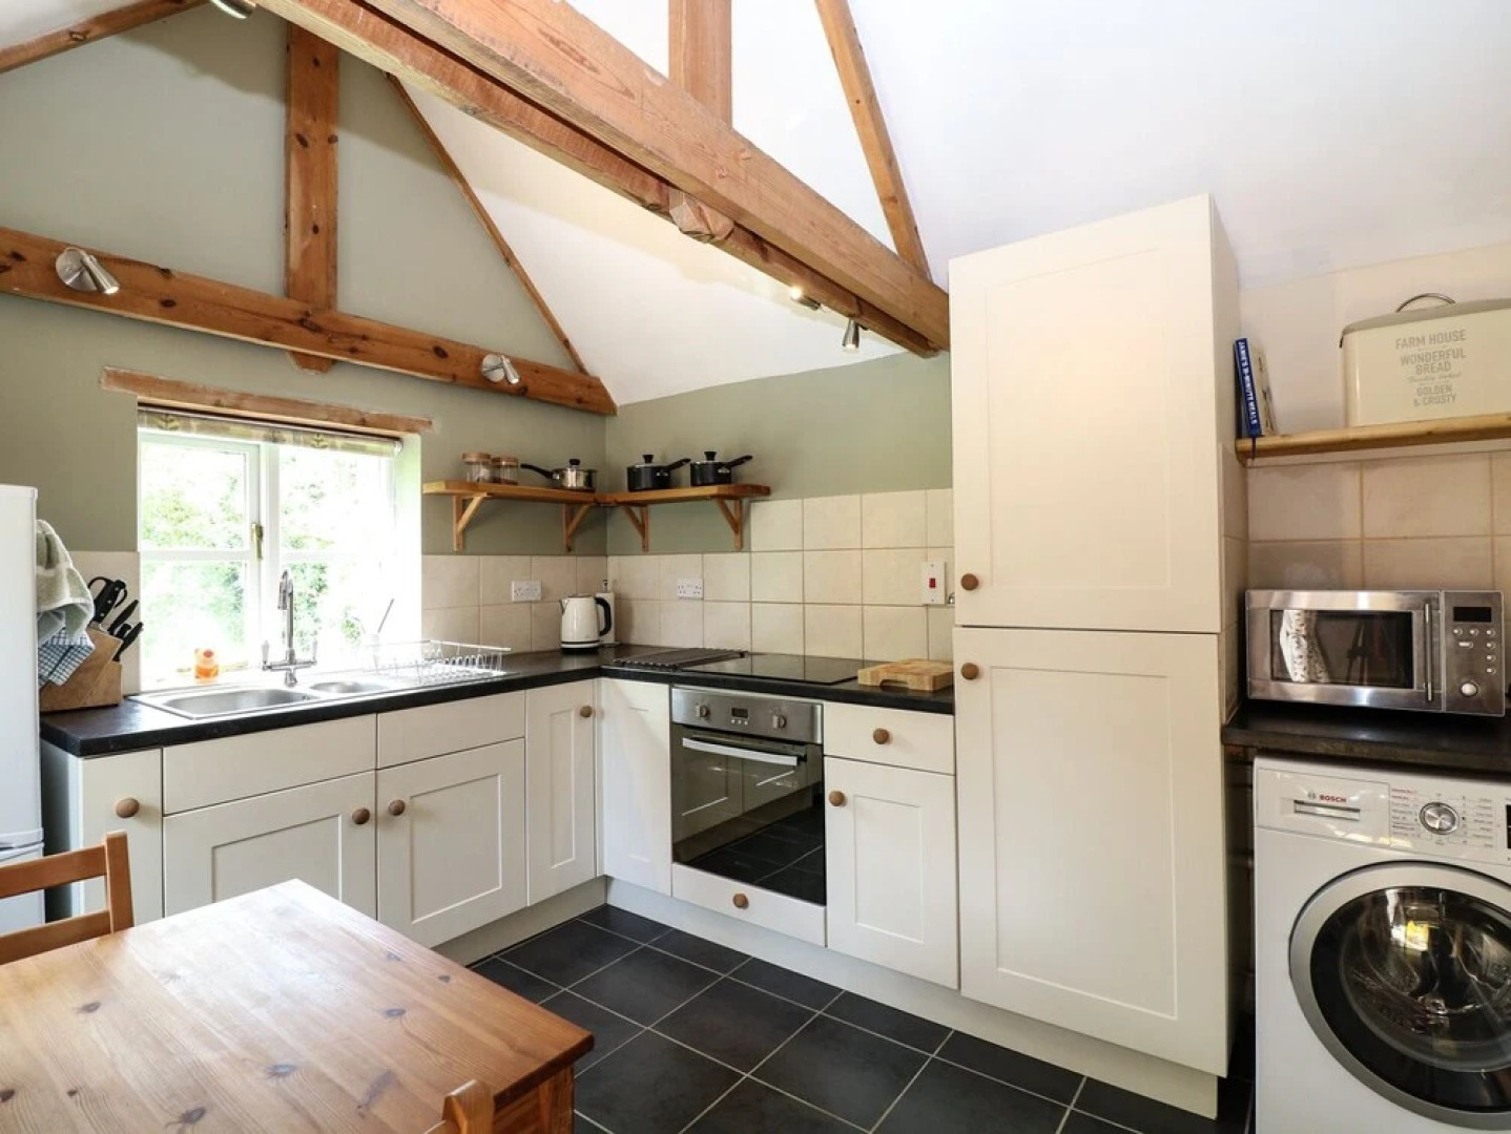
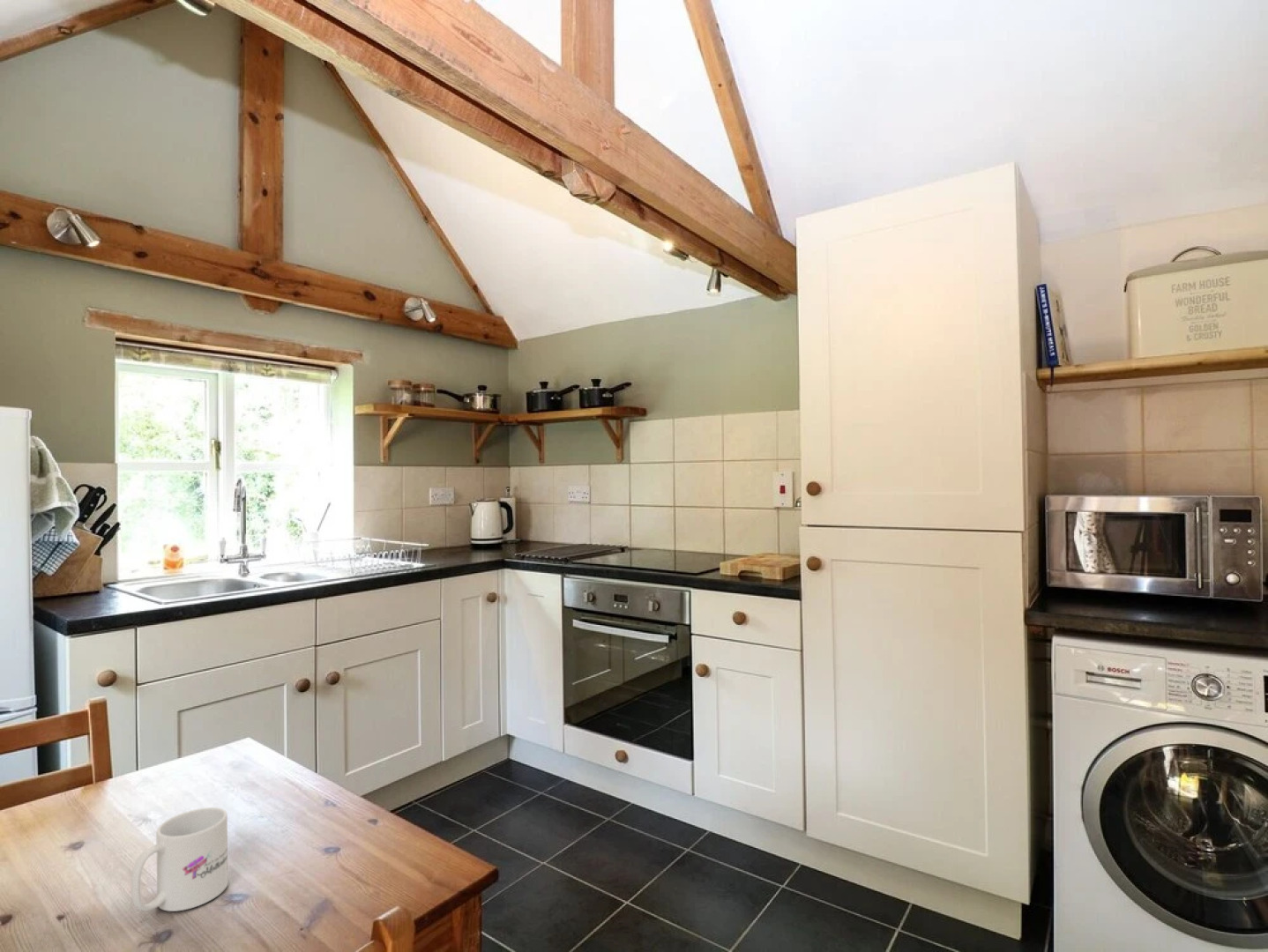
+ mug (180, 863)
